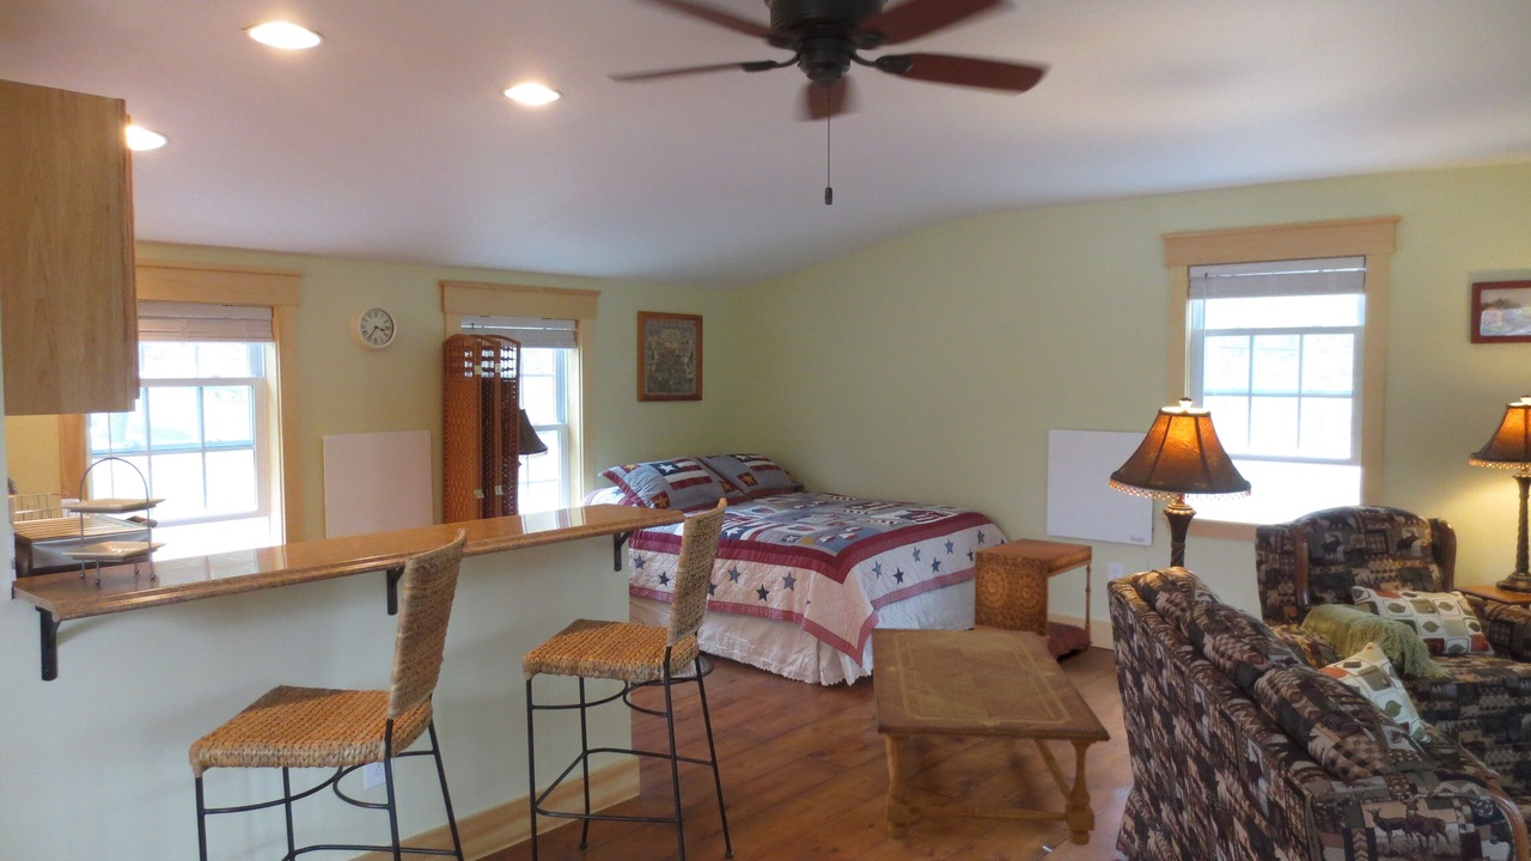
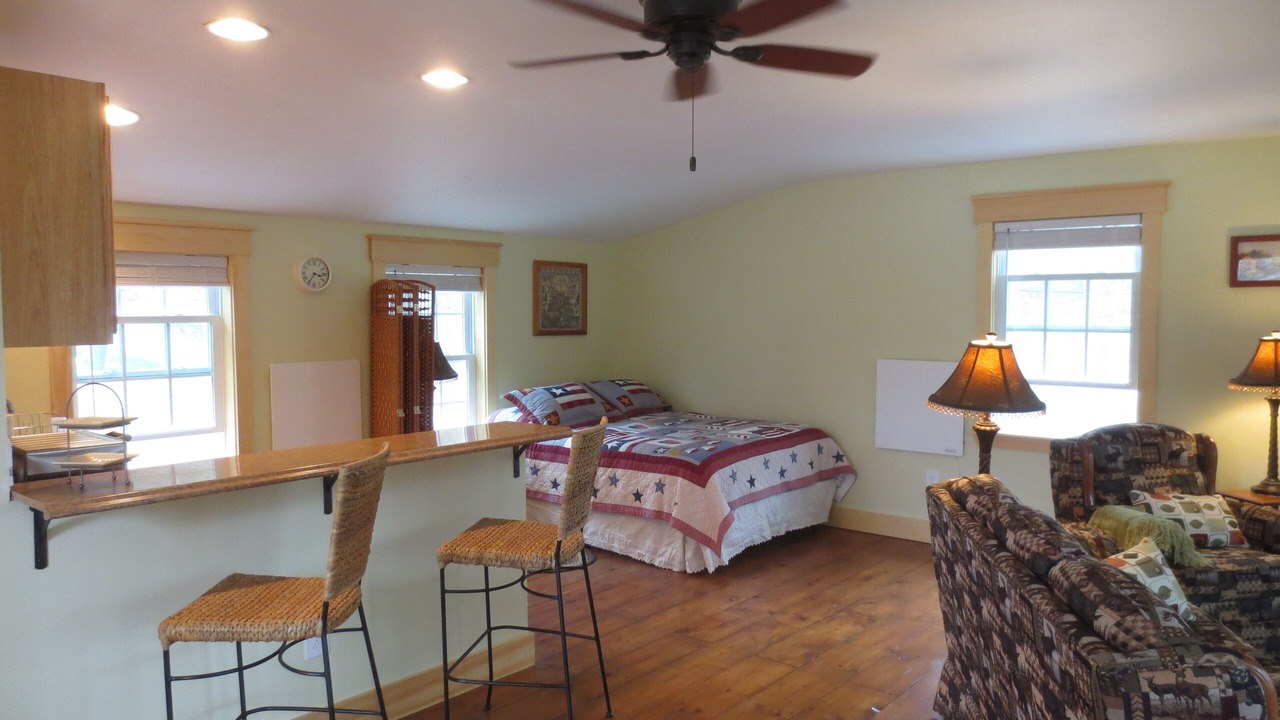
- coffee table (969, 721)
- canopy bed (1035, 602)
